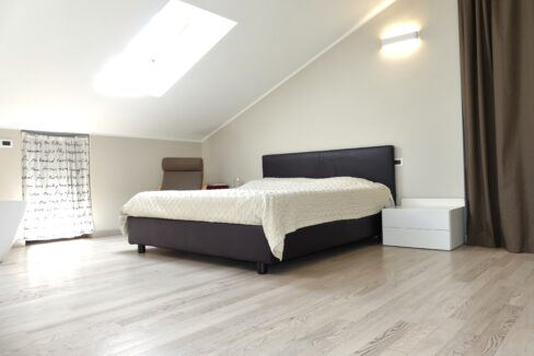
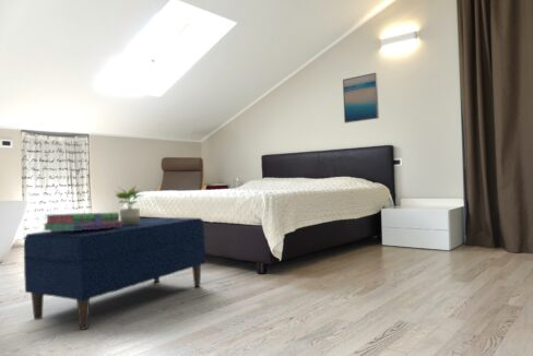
+ bench (126, 262)
+ wall art (359, 98)
+ potted plant (127, 203)
+ stack of books (83, 222)
